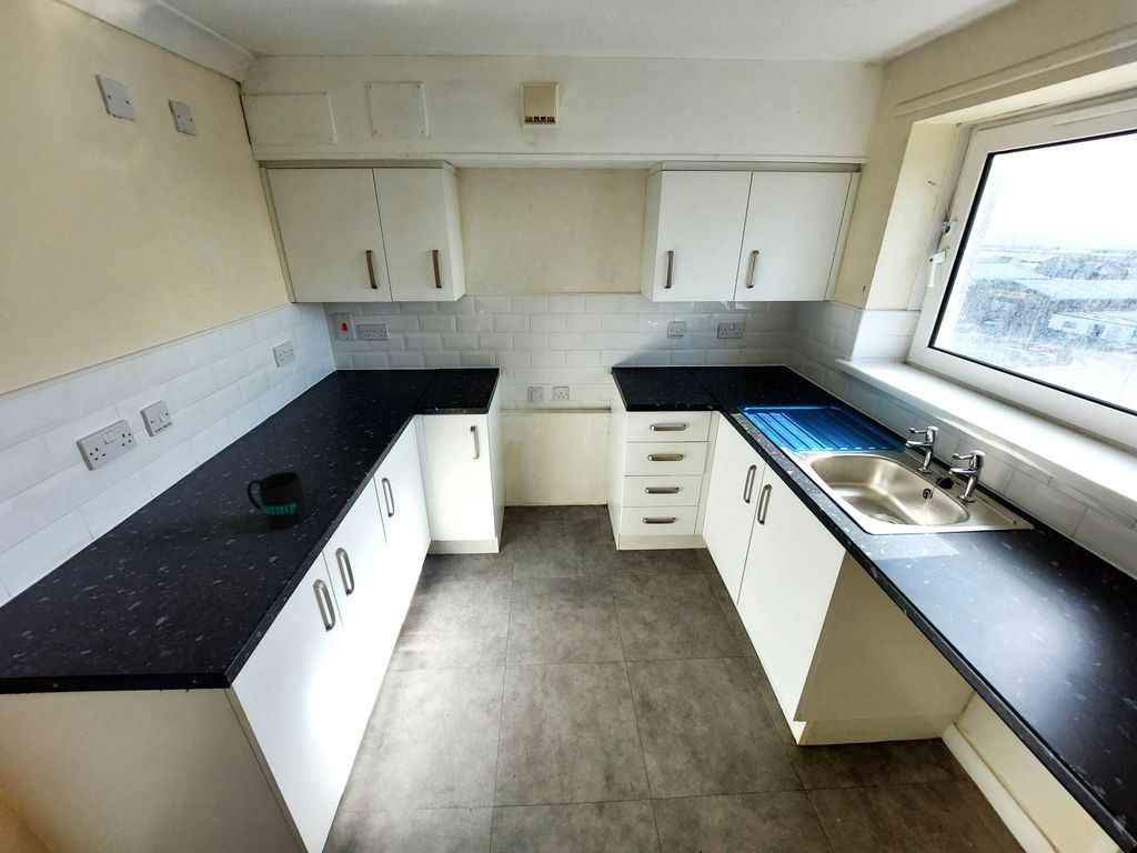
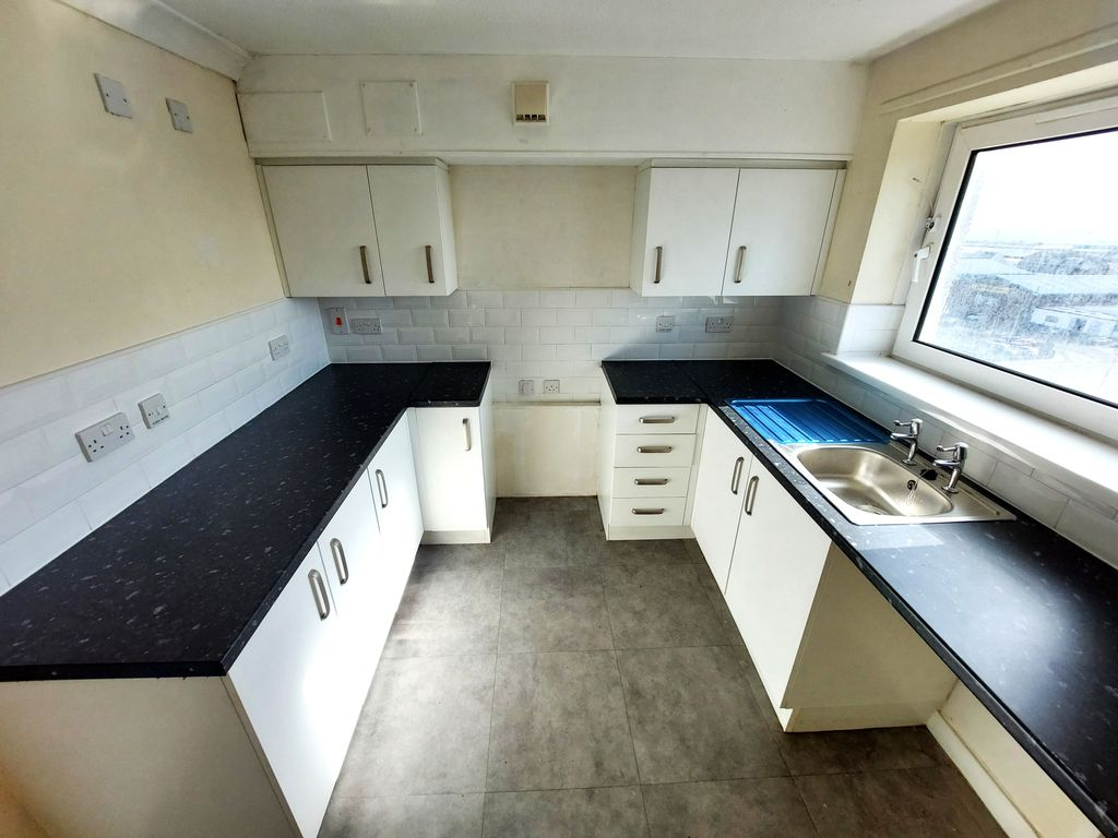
- mug (274, 500)
